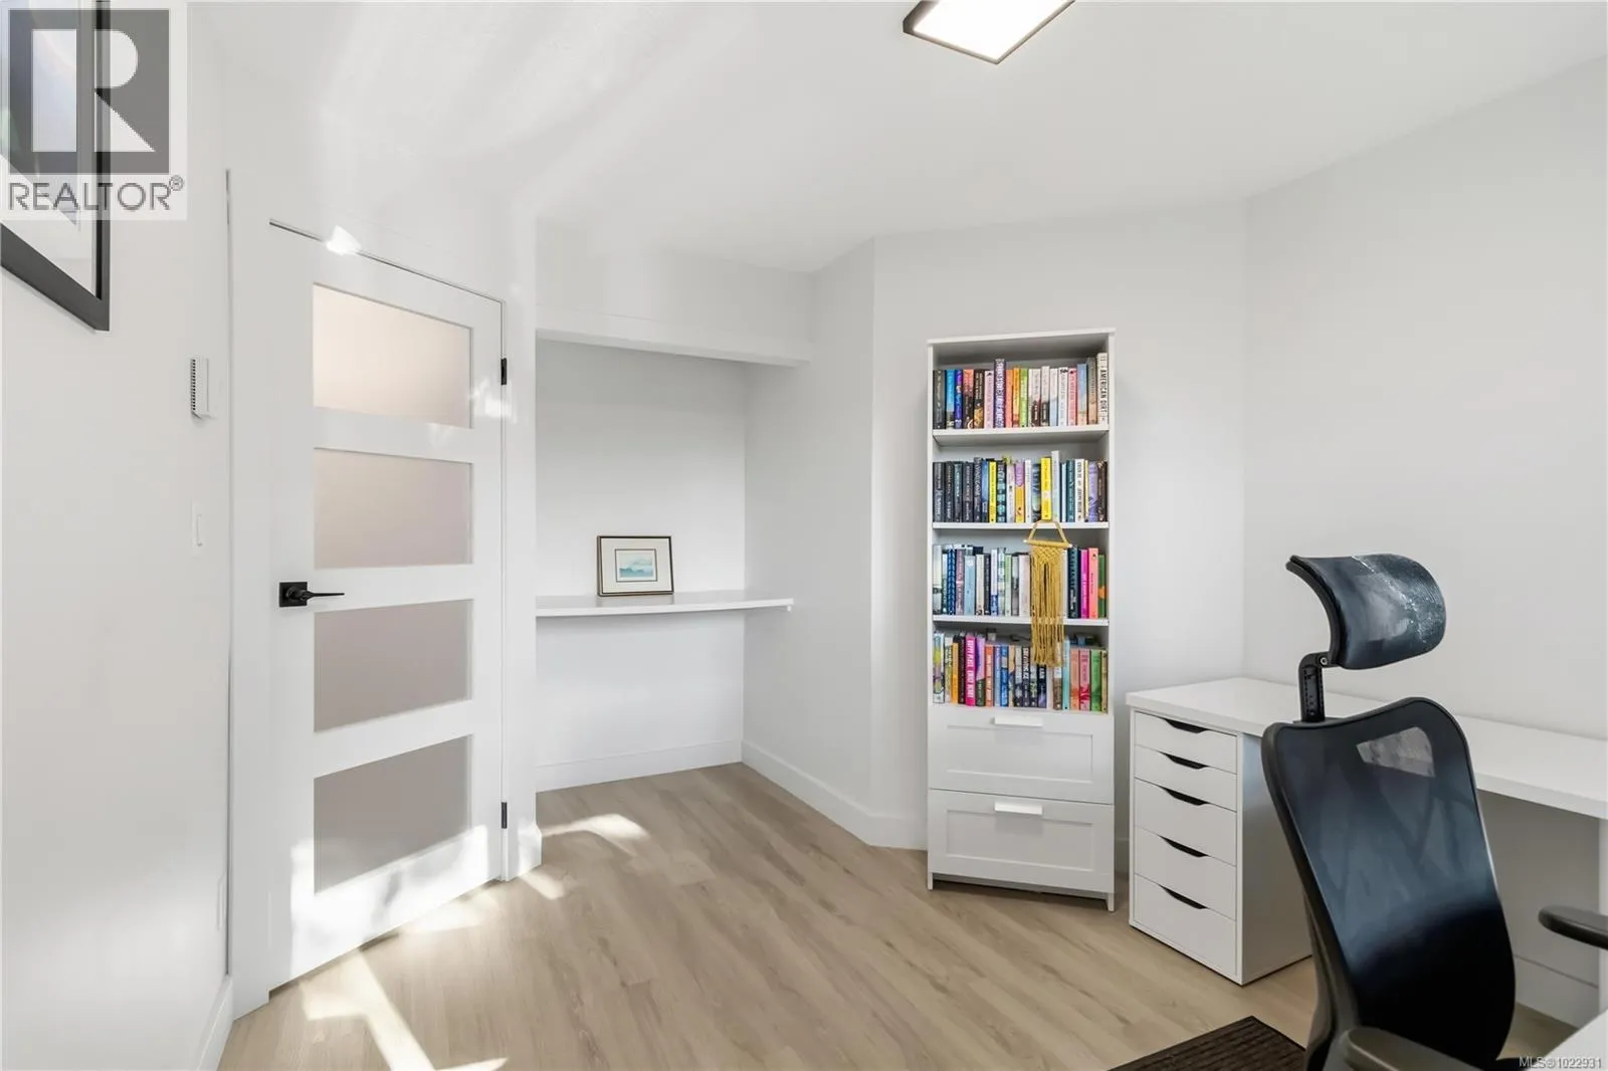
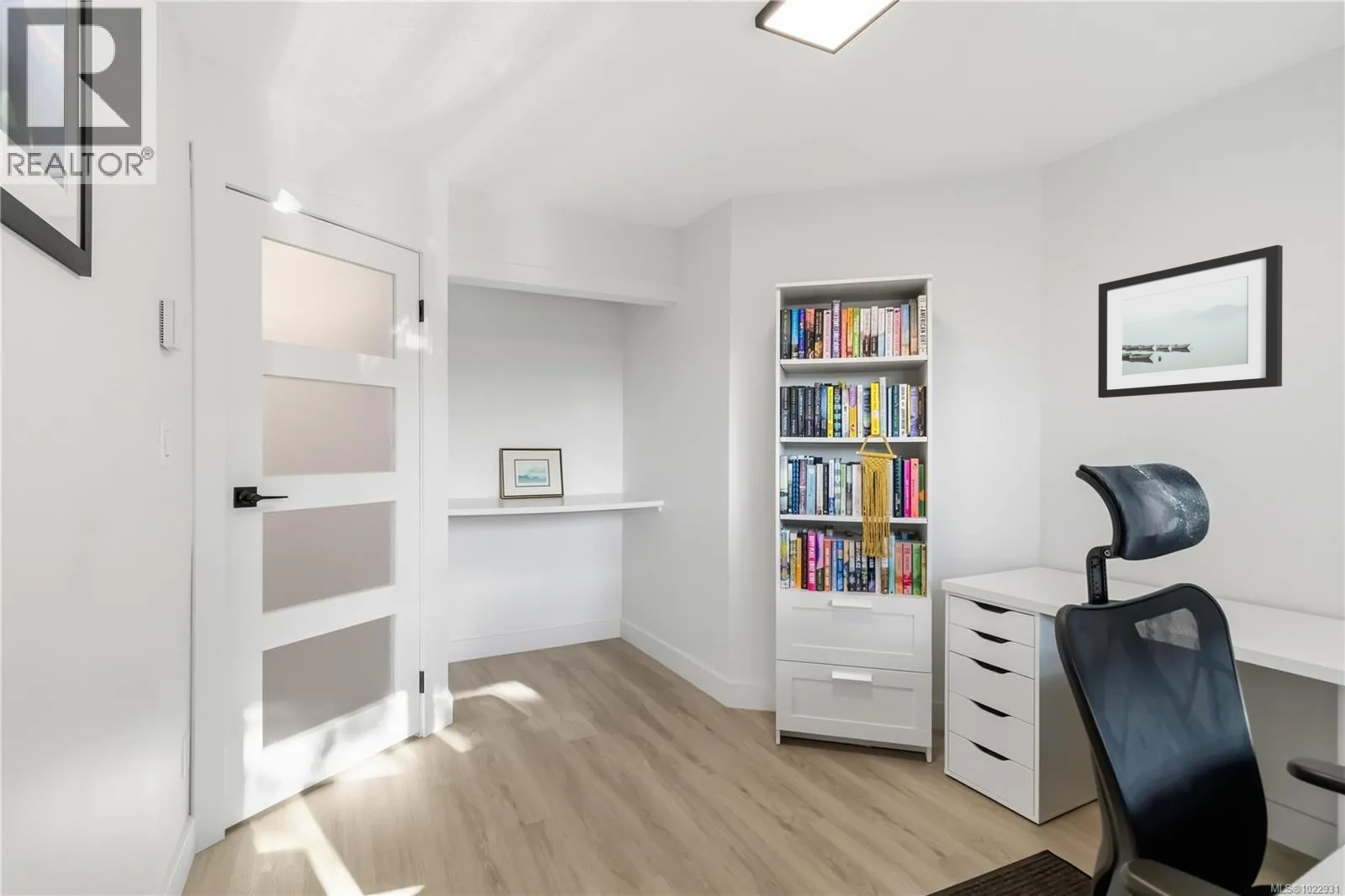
+ wall art (1180, 329)
